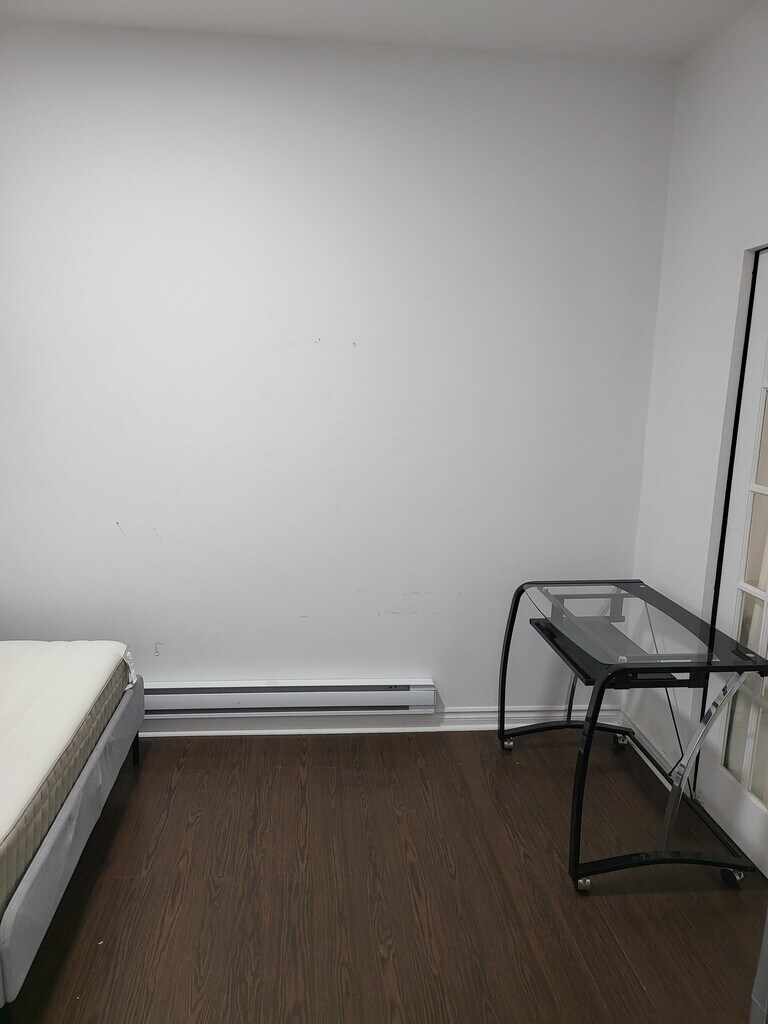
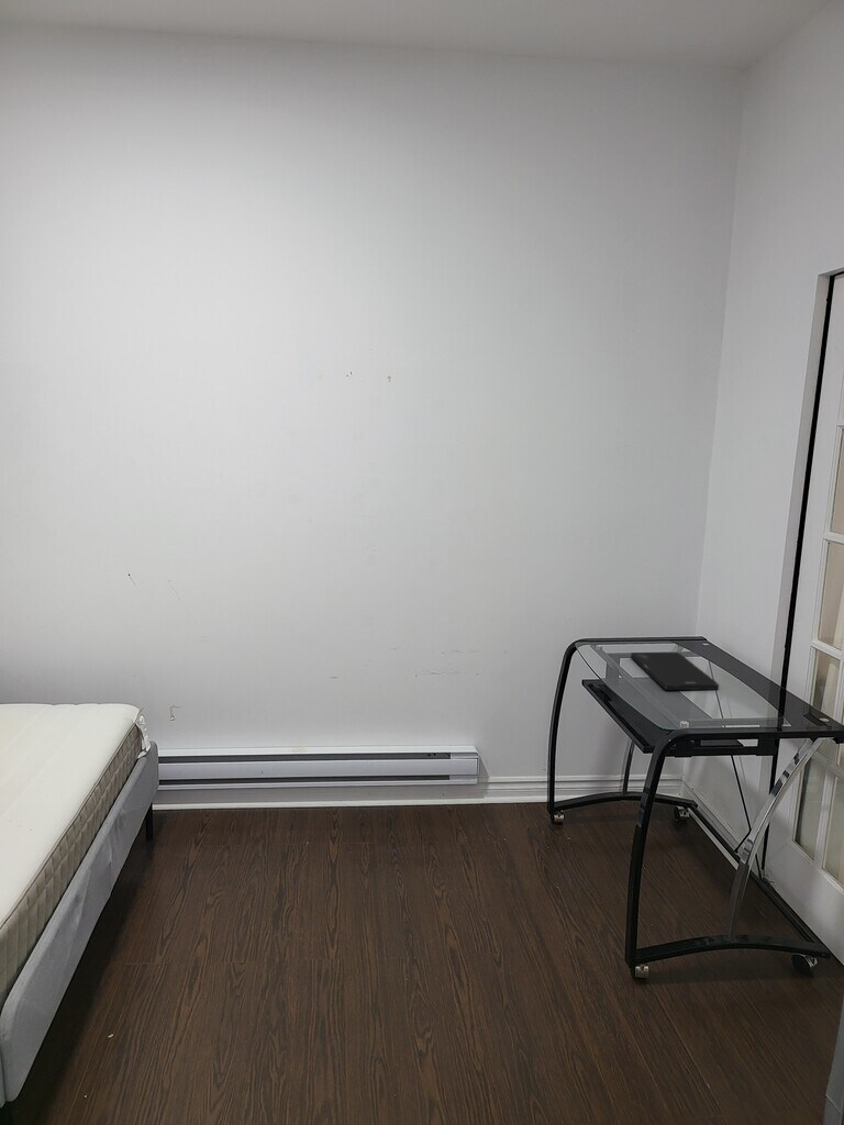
+ smartphone (671, 669)
